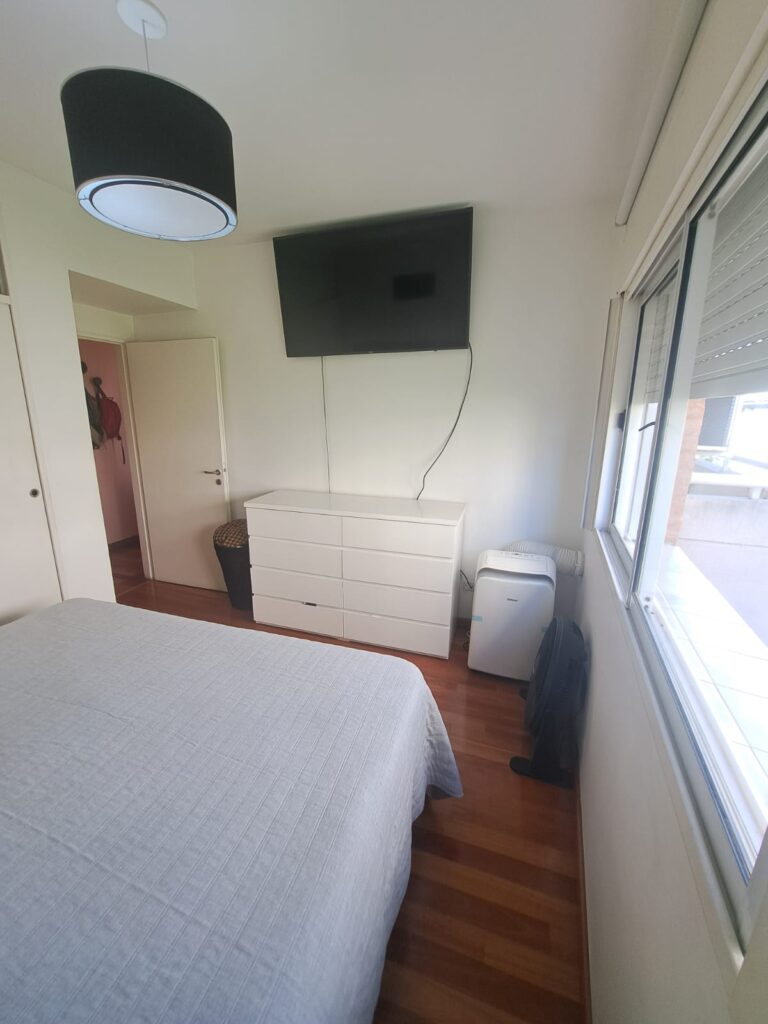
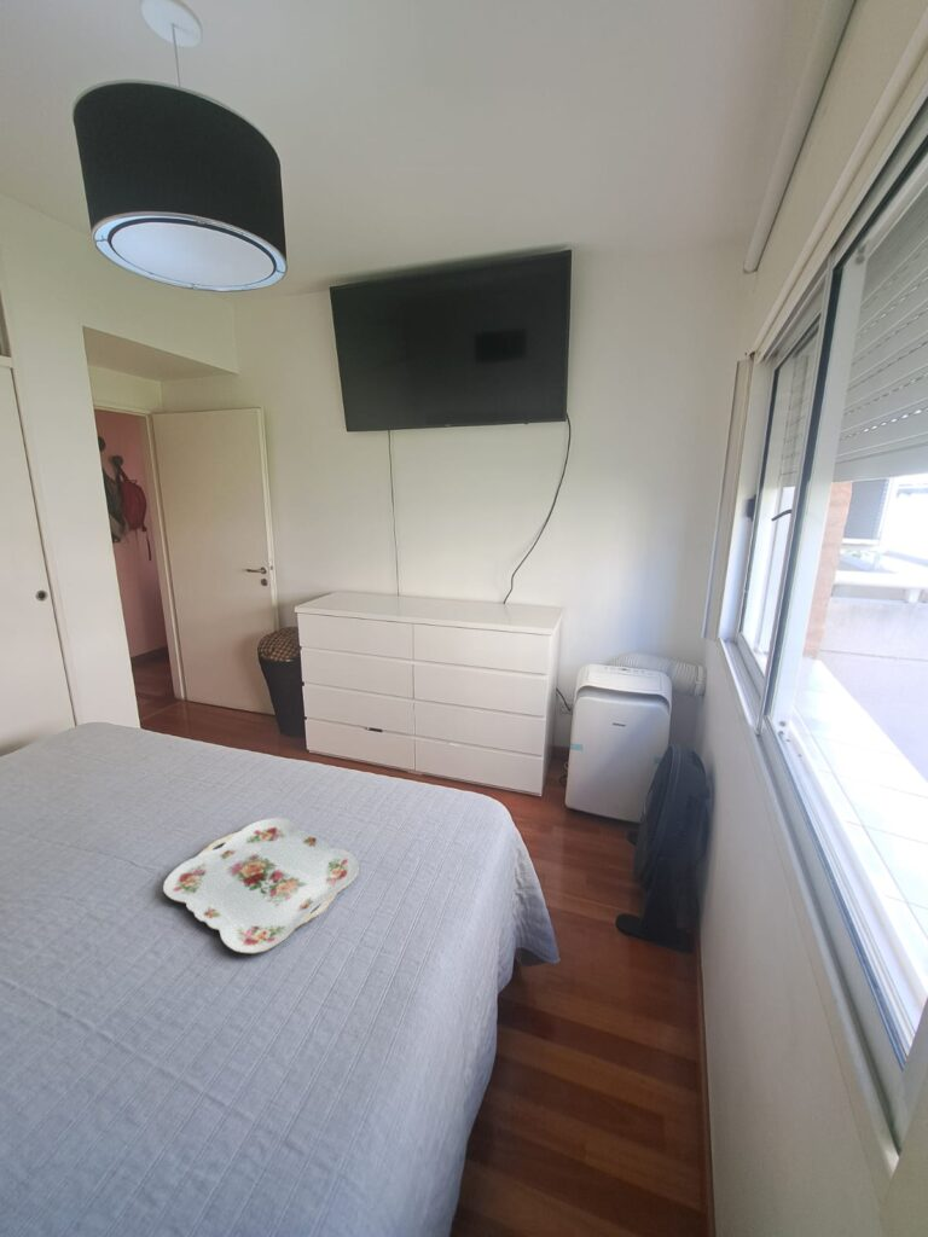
+ serving tray (263, 875)
